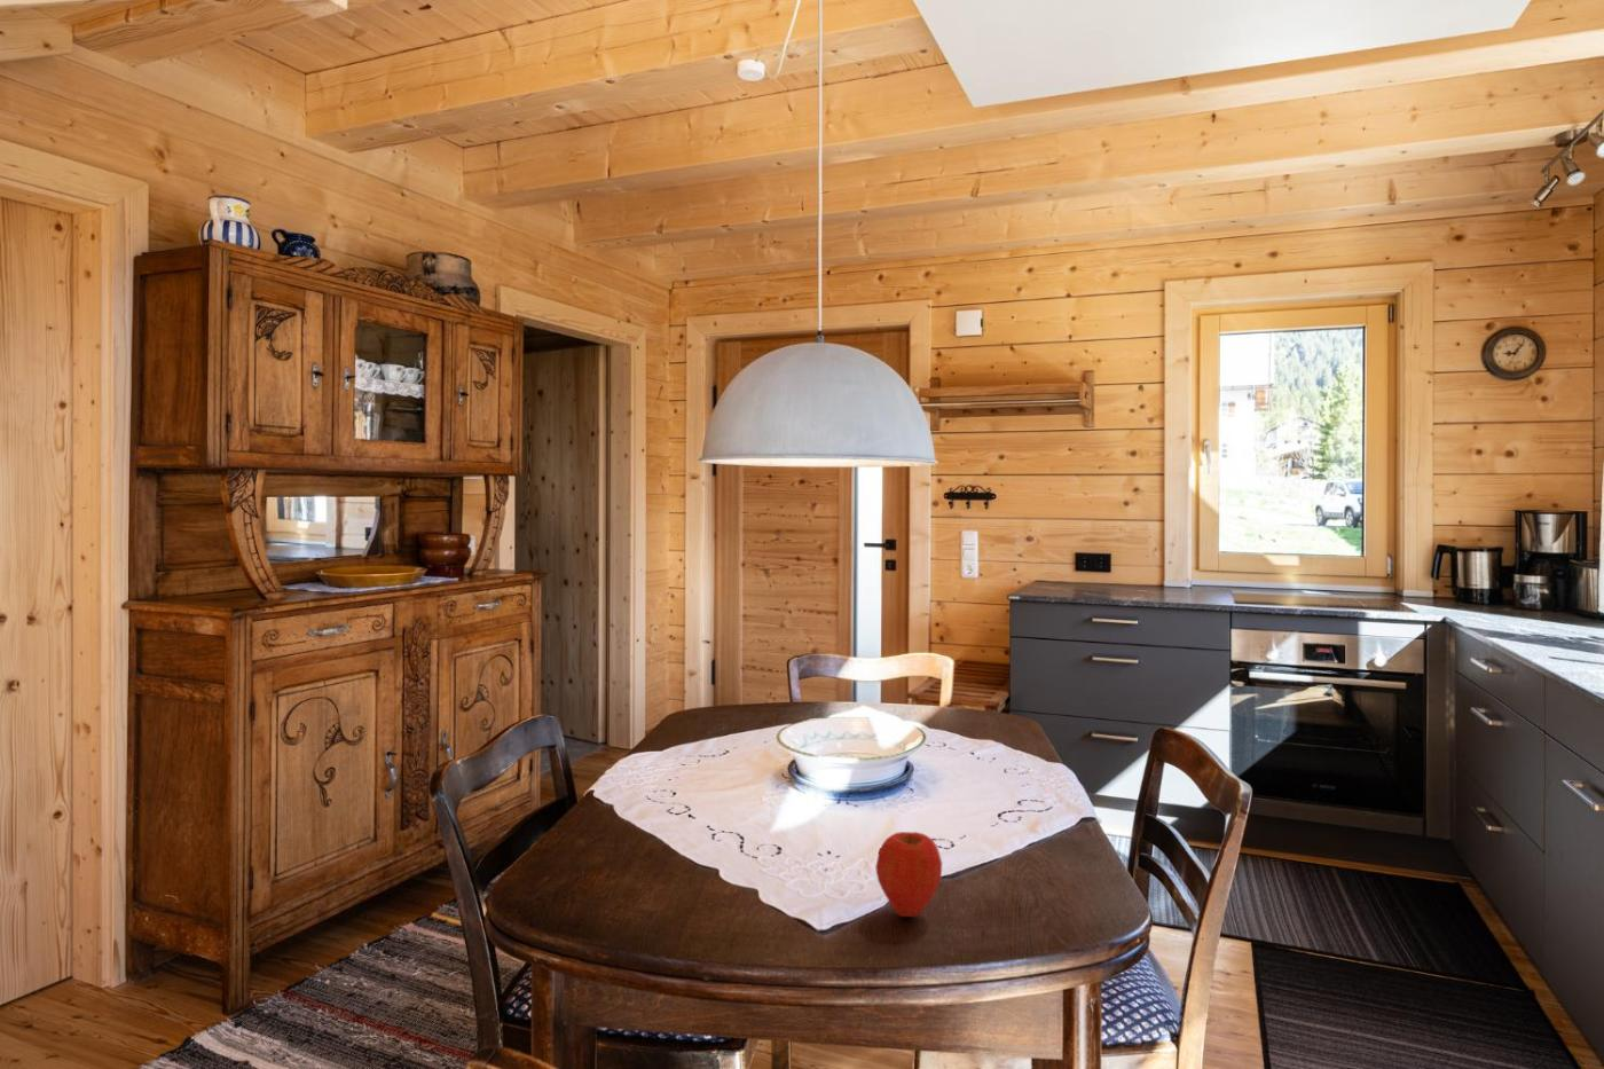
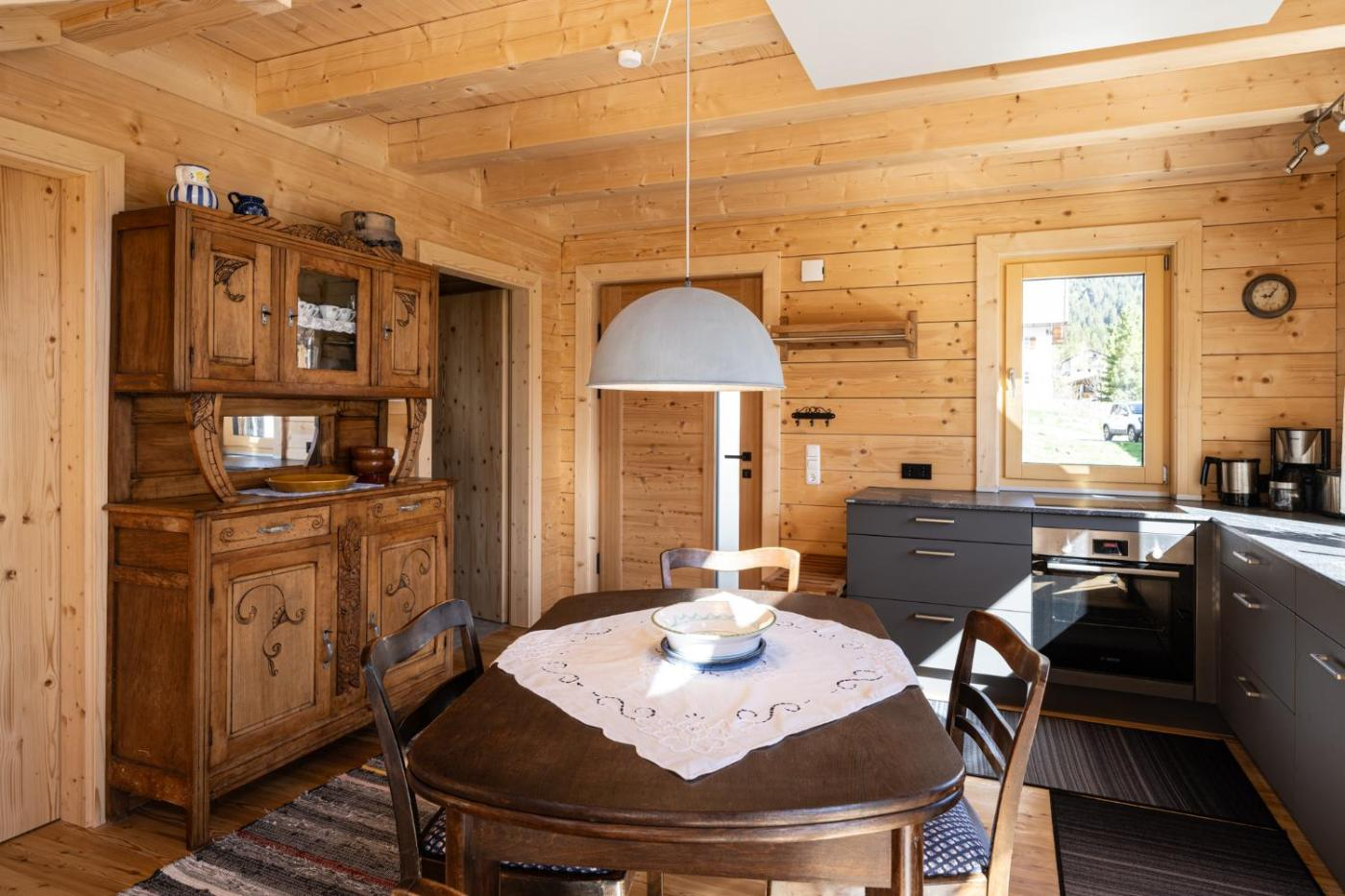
- apple (908, 875)
